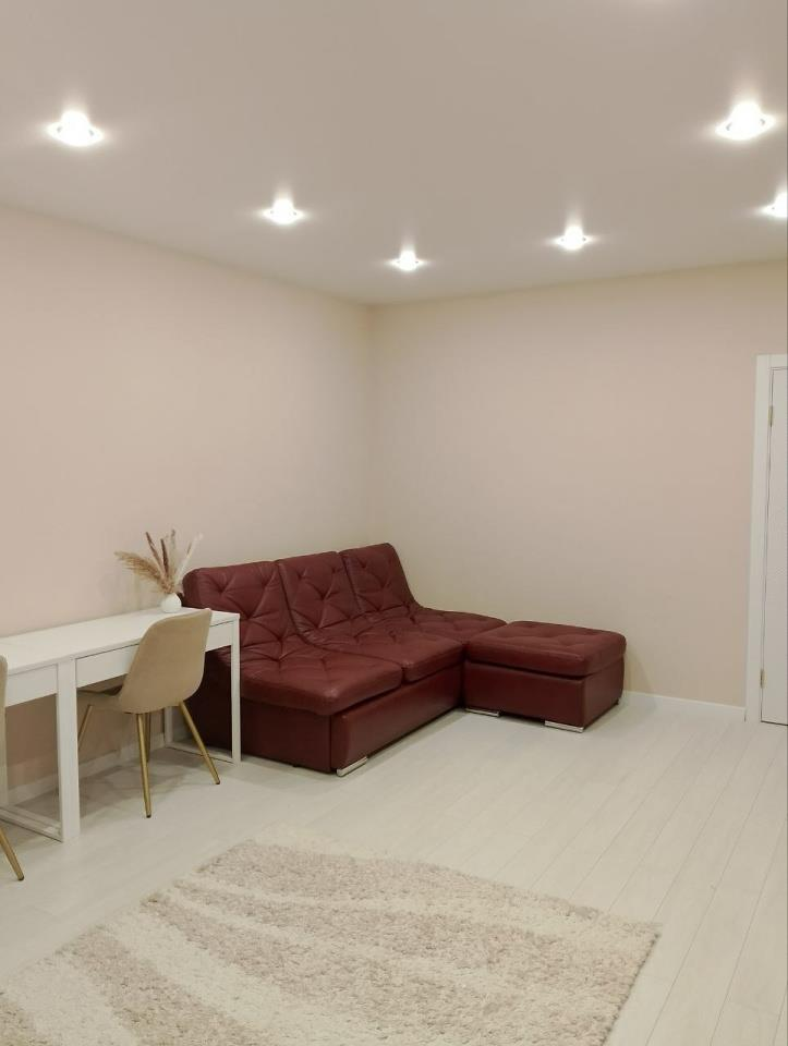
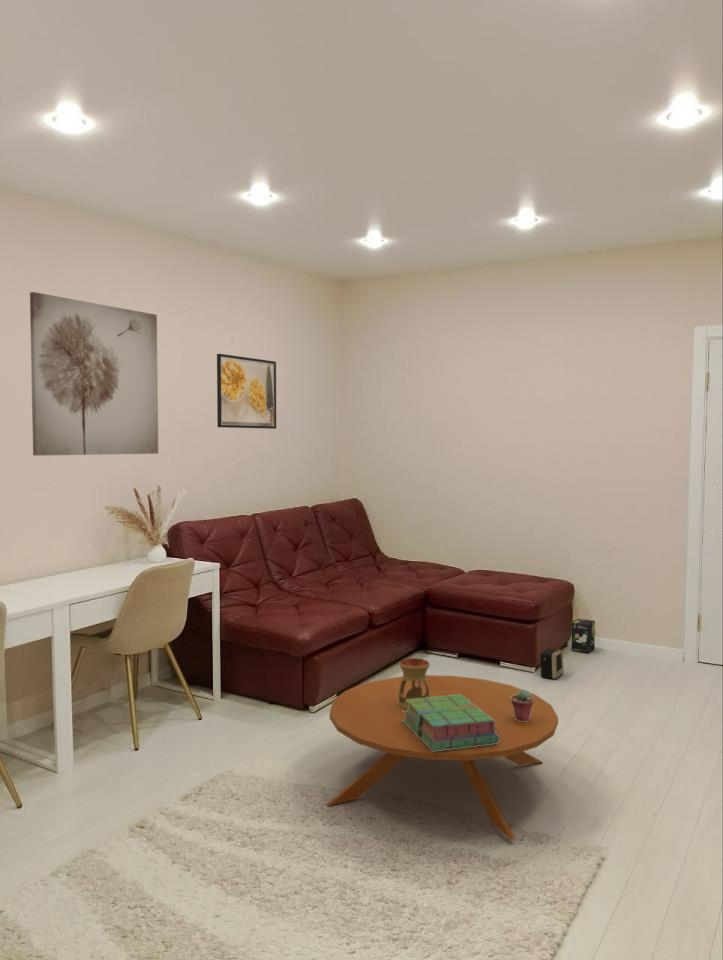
+ coffee table (443, 750)
+ box (583, 635)
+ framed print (248, 393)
+ stack of books (448, 720)
+ oil burner (414, 683)
+ wall art (99, 379)
+ potted succulent (522, 703)
+ speaker (551, 662)
